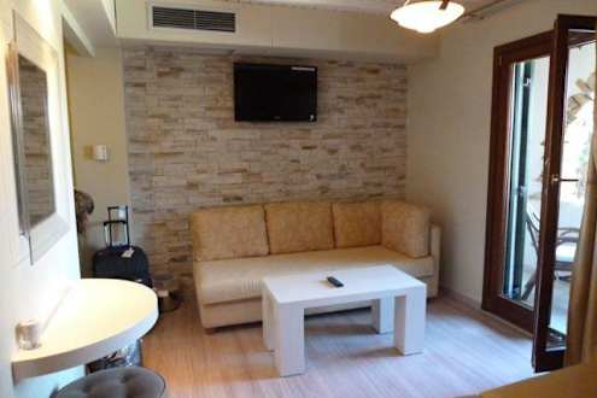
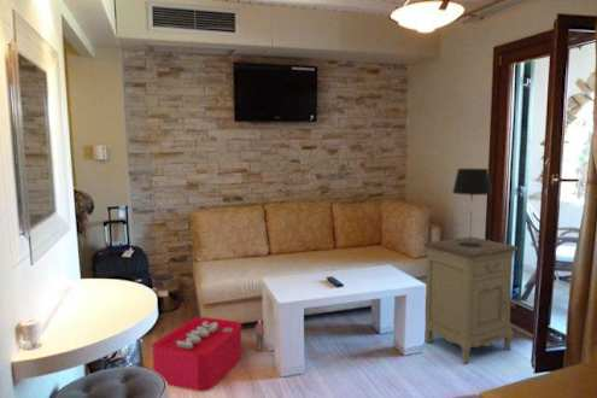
+ table lamp (470, 213)
+ storage bin (210, 347)
+ nightstand (472, 297)
